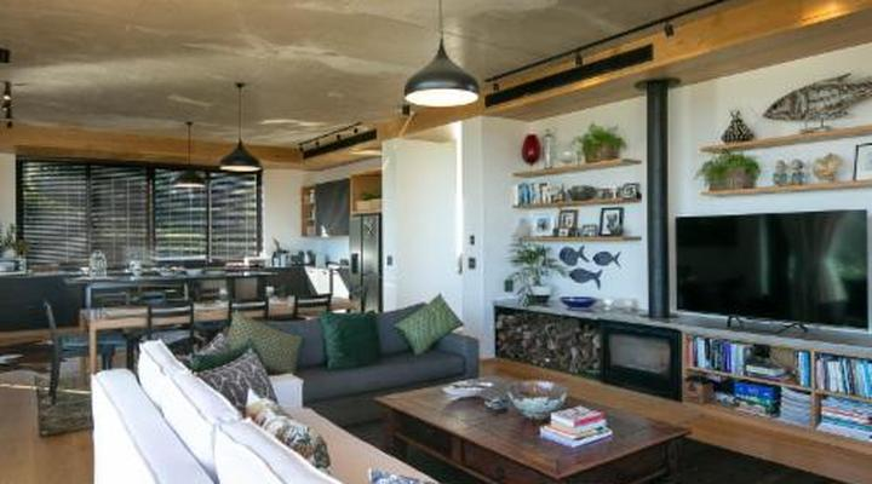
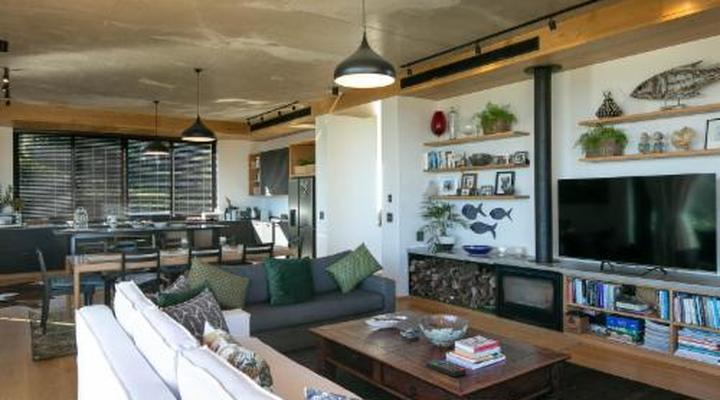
+ remote control (445, 367)
